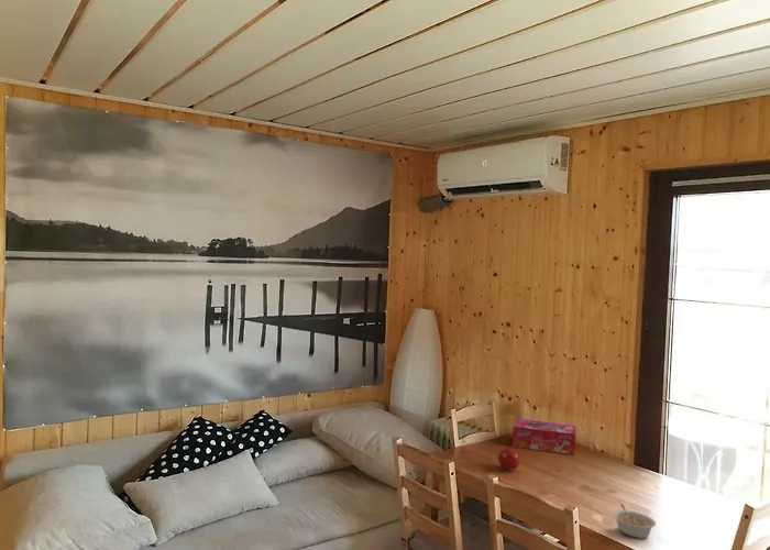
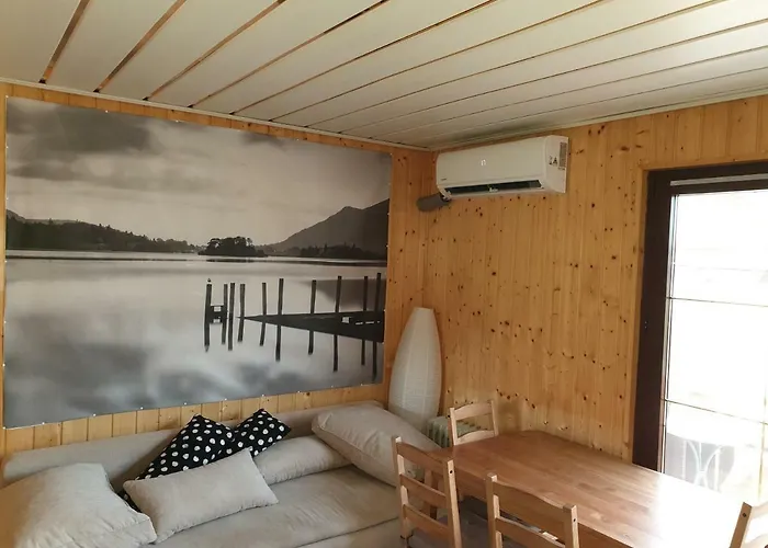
- legume (631, 522)
- tissue box (543, 436)
- fruit (508, 458)
